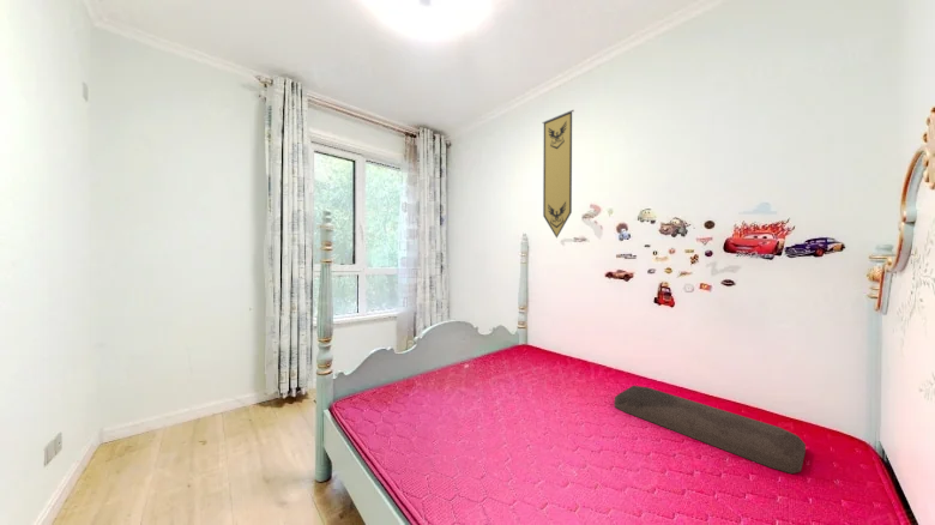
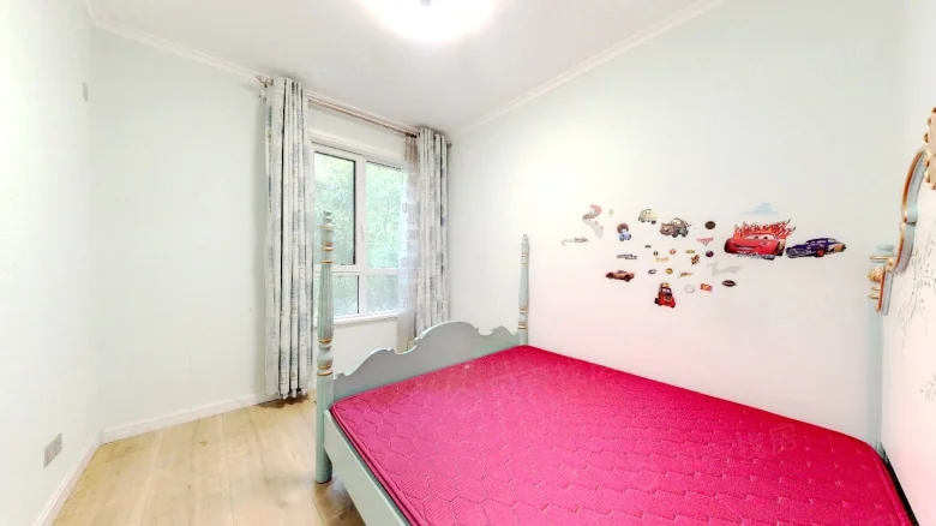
- pennant (557, 177)
- cushion (695, 417)
